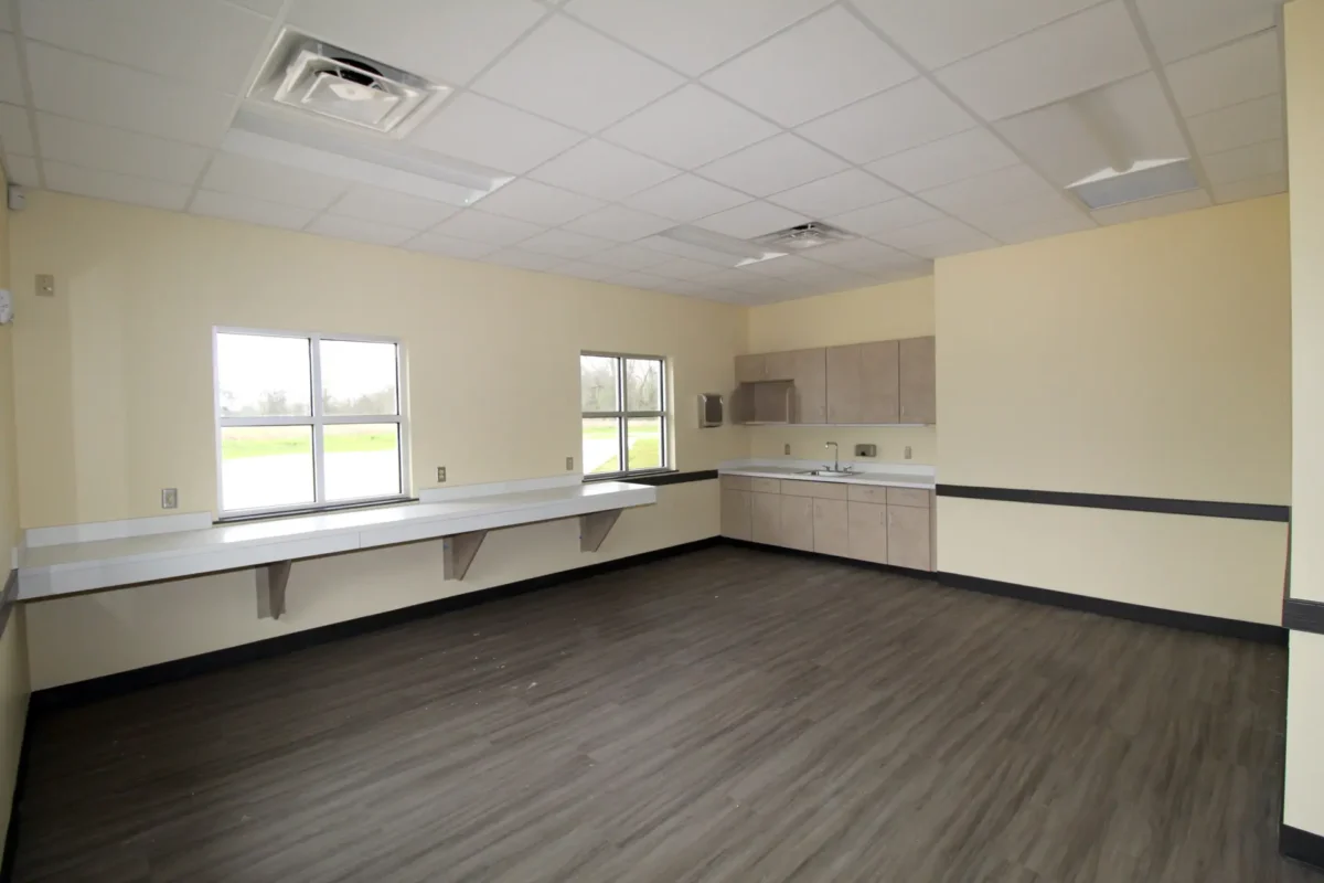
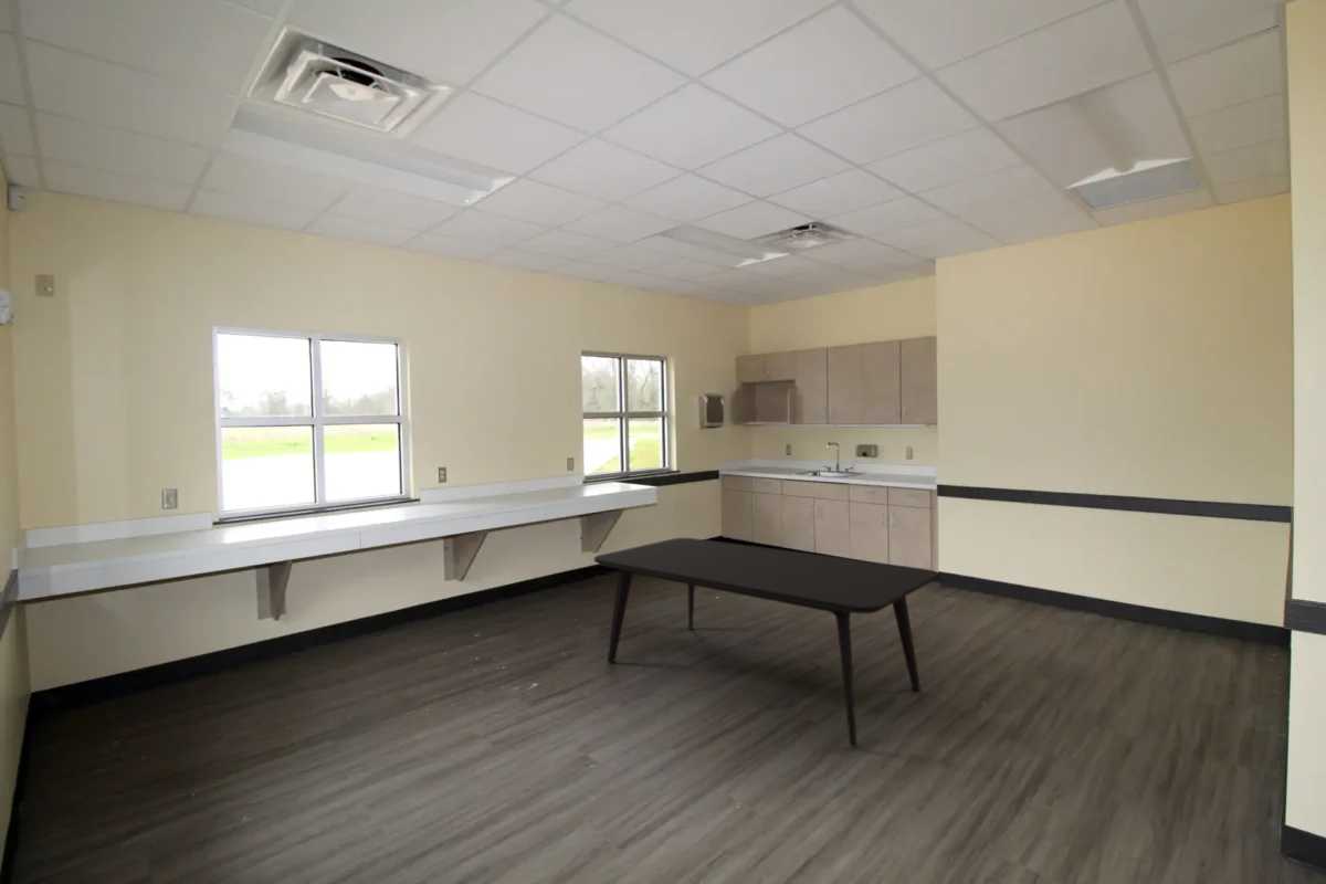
+ dining table (754, 597)
